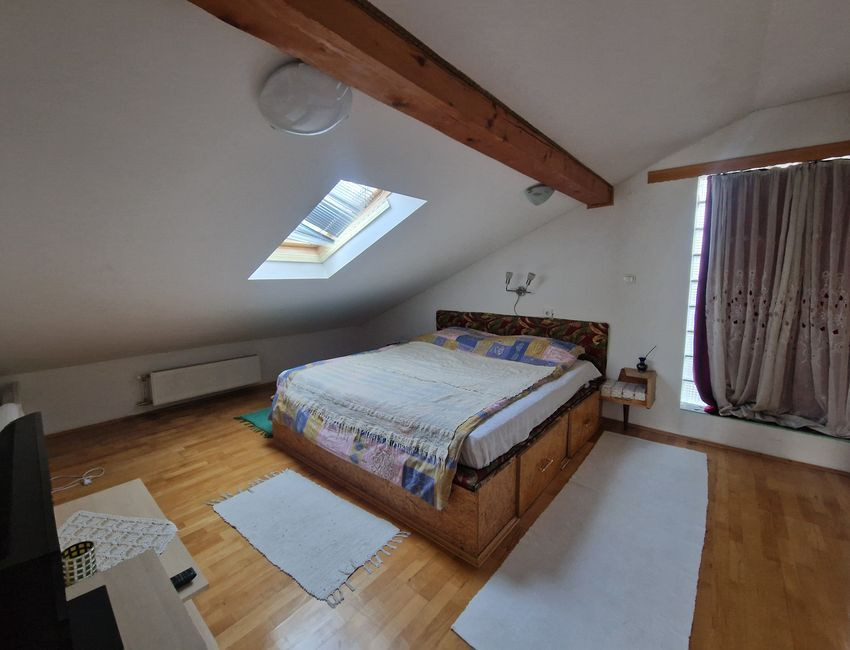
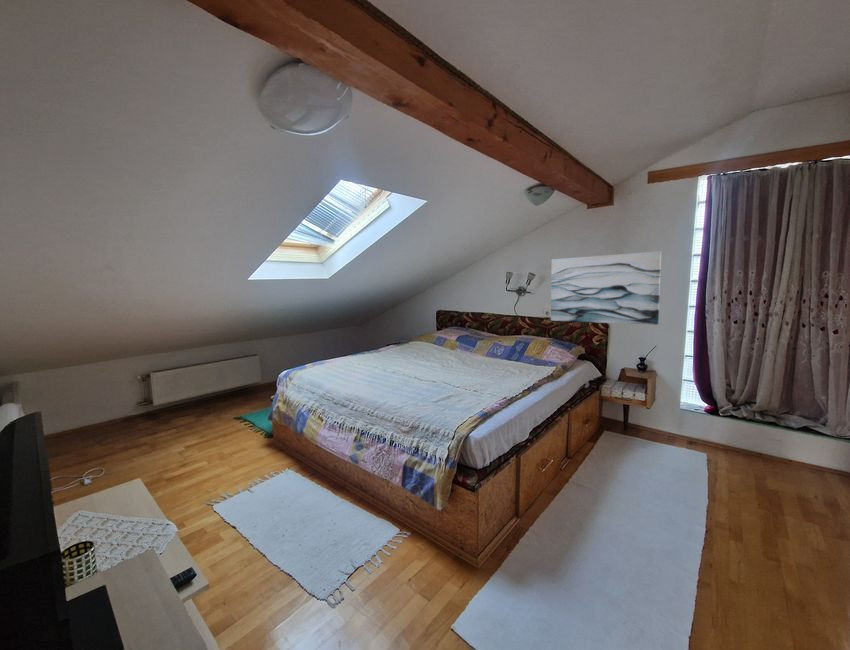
+ wall art (600, 289)
